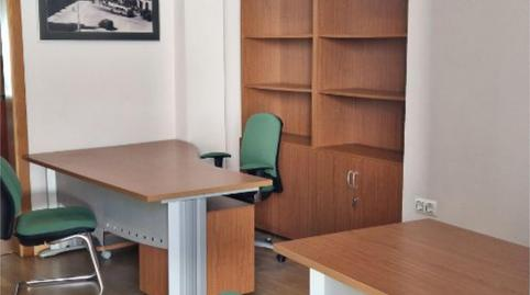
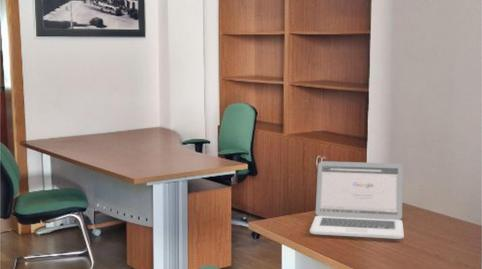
+ laptop (358, 198)
